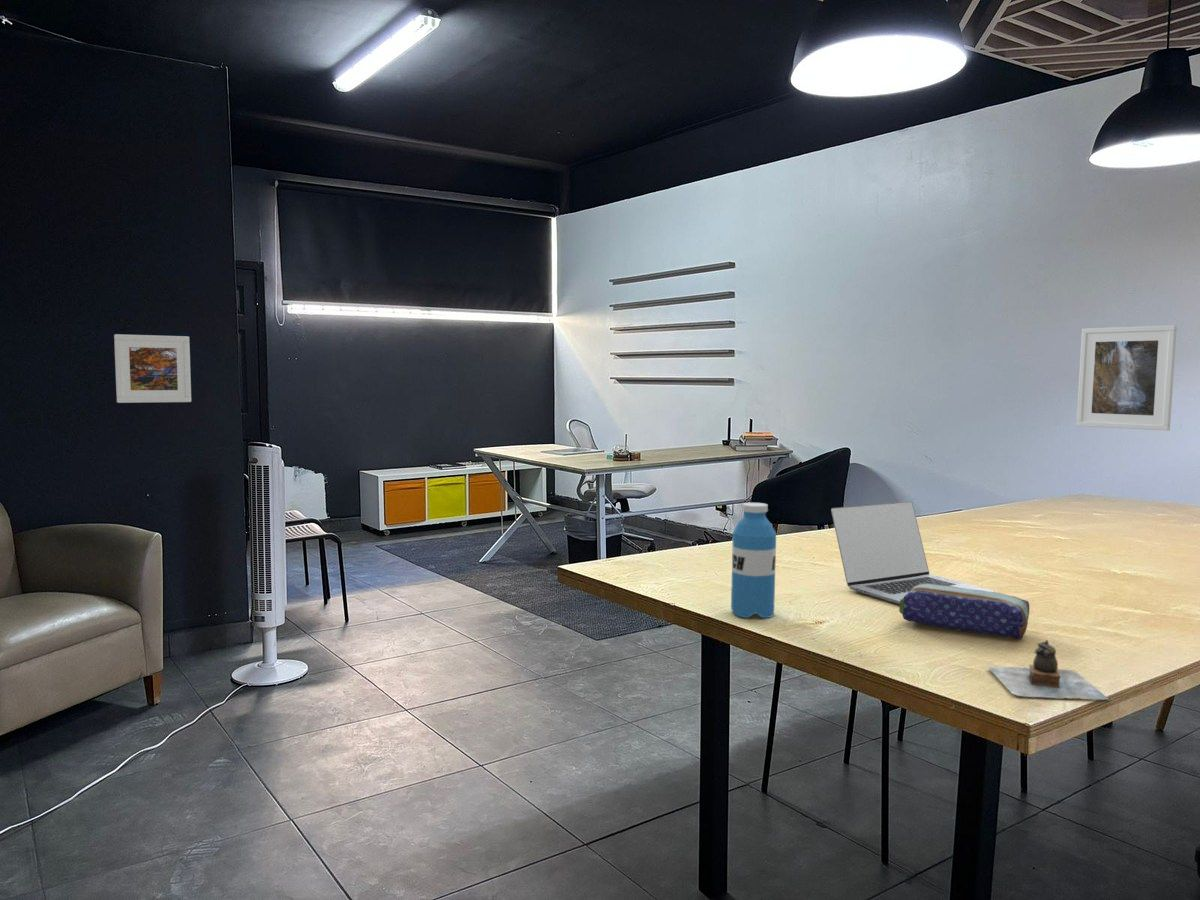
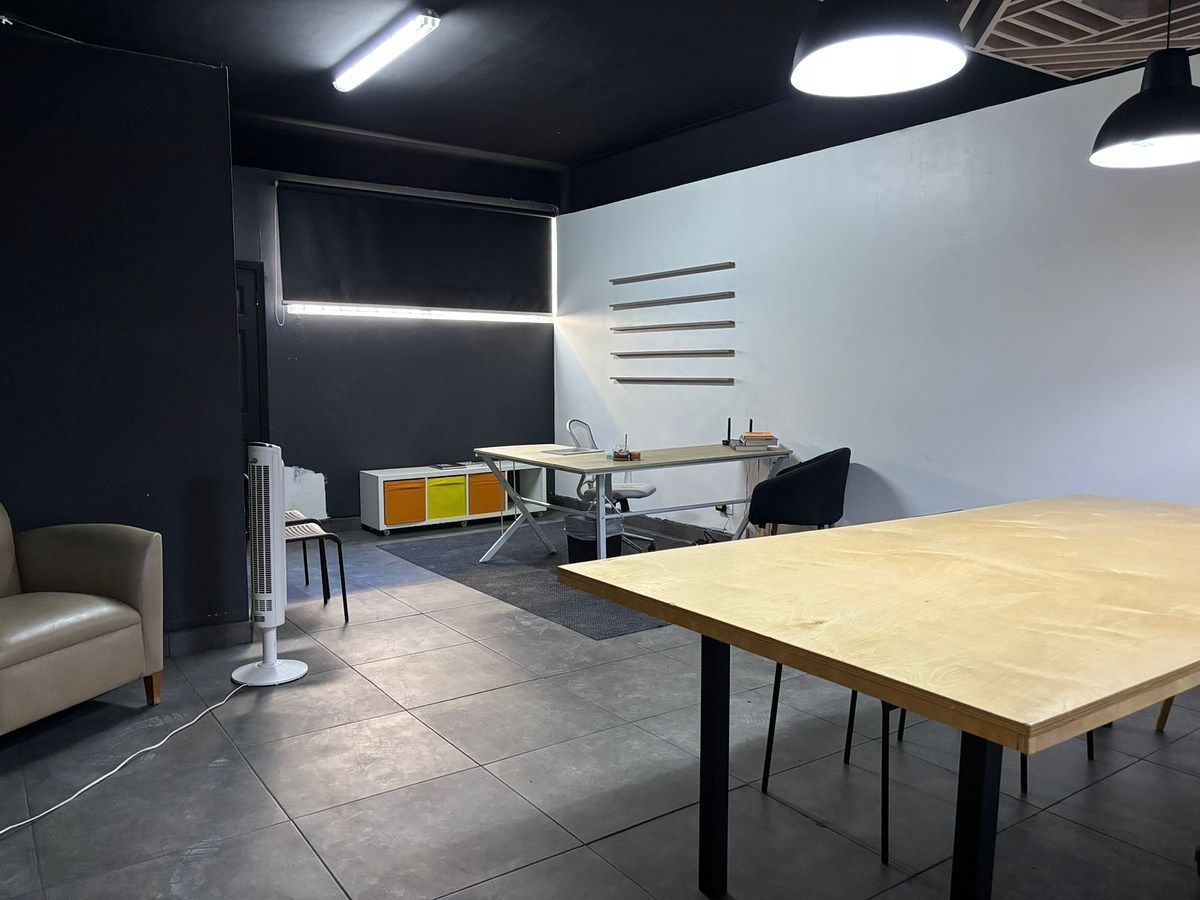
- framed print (1124, 377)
- laptop (911, 550)
- teapot (1044, 661)
- water bottle (753, 558)
- pencil case (963, 608)
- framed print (153, 369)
